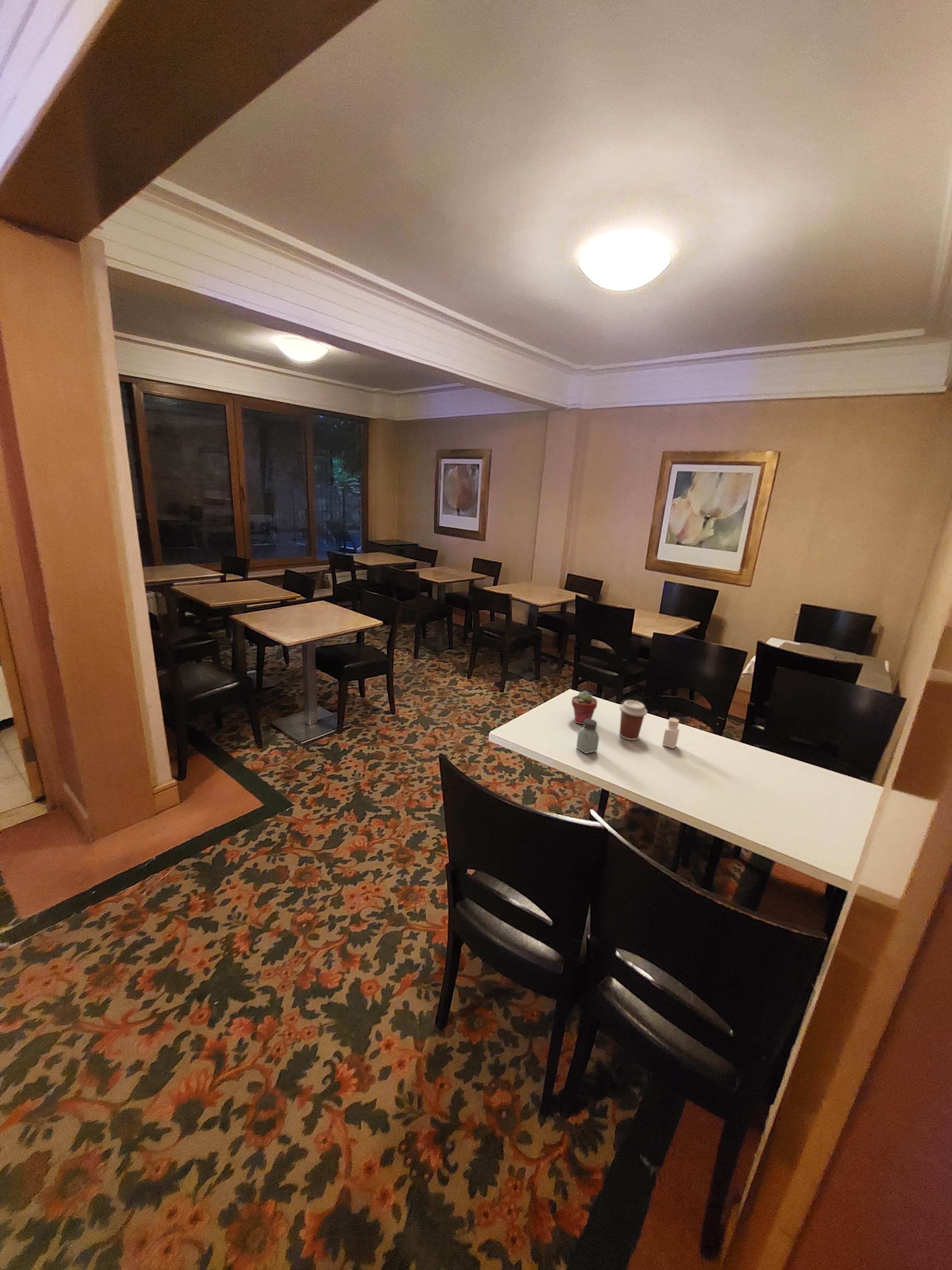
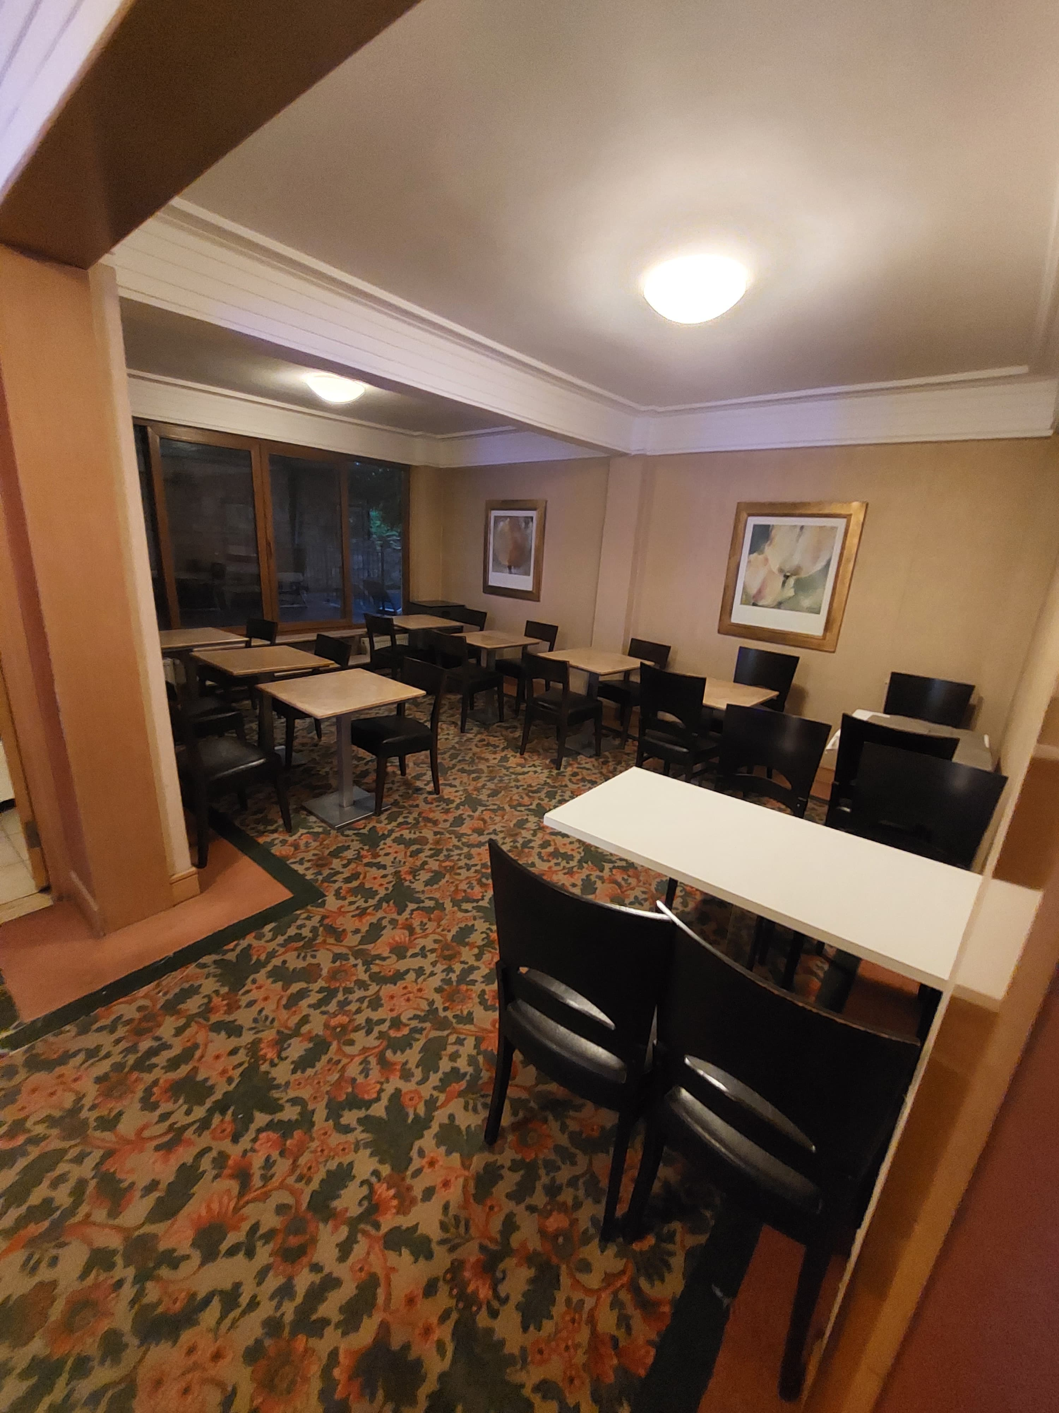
- potted succulent (584, 706)
- saltshaker (588, 735)
- coffee cup (631, 720)
- pepper shaker (671, 732)
